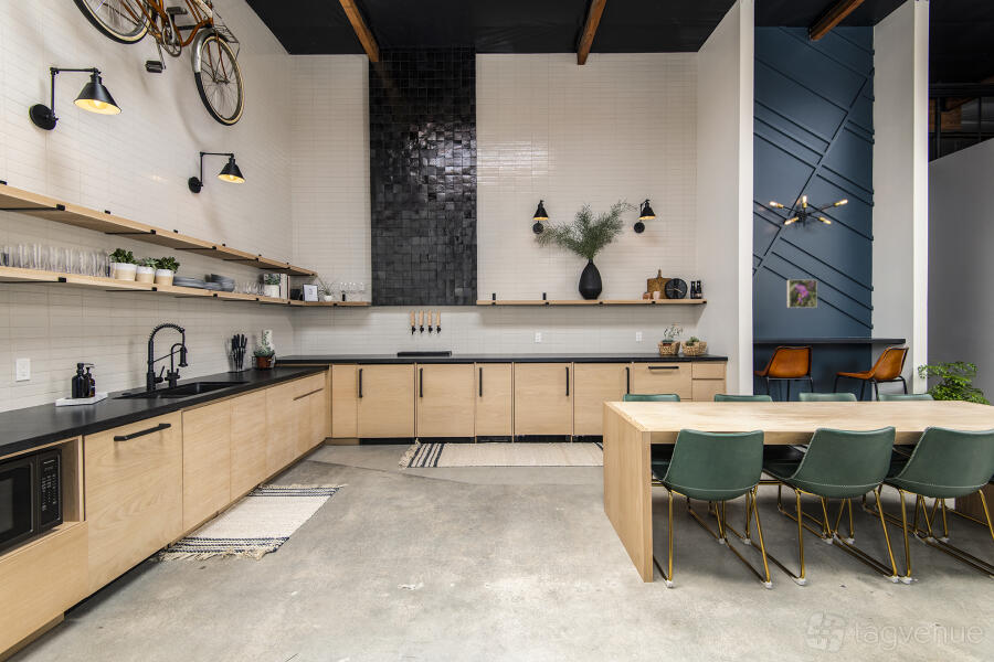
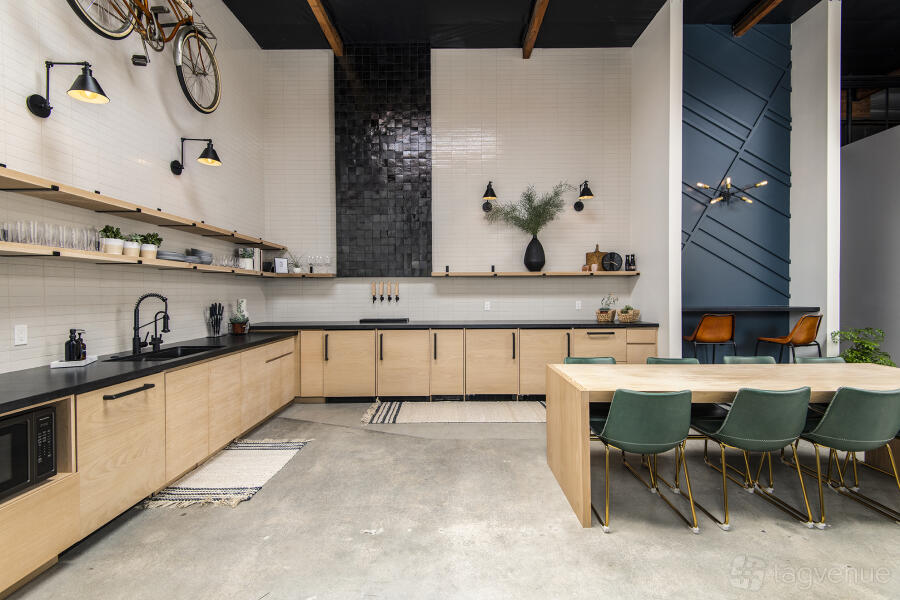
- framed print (802, 293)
